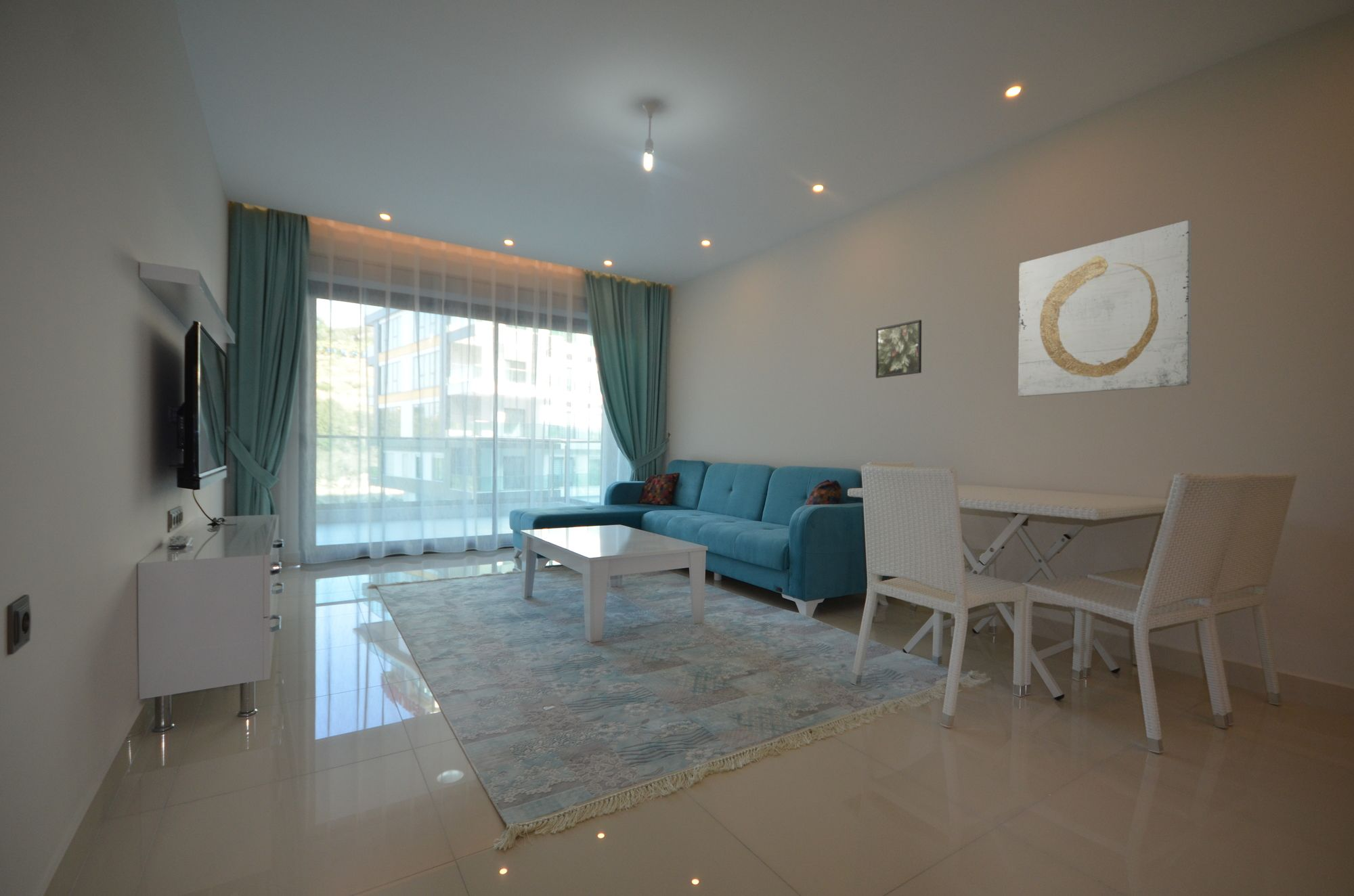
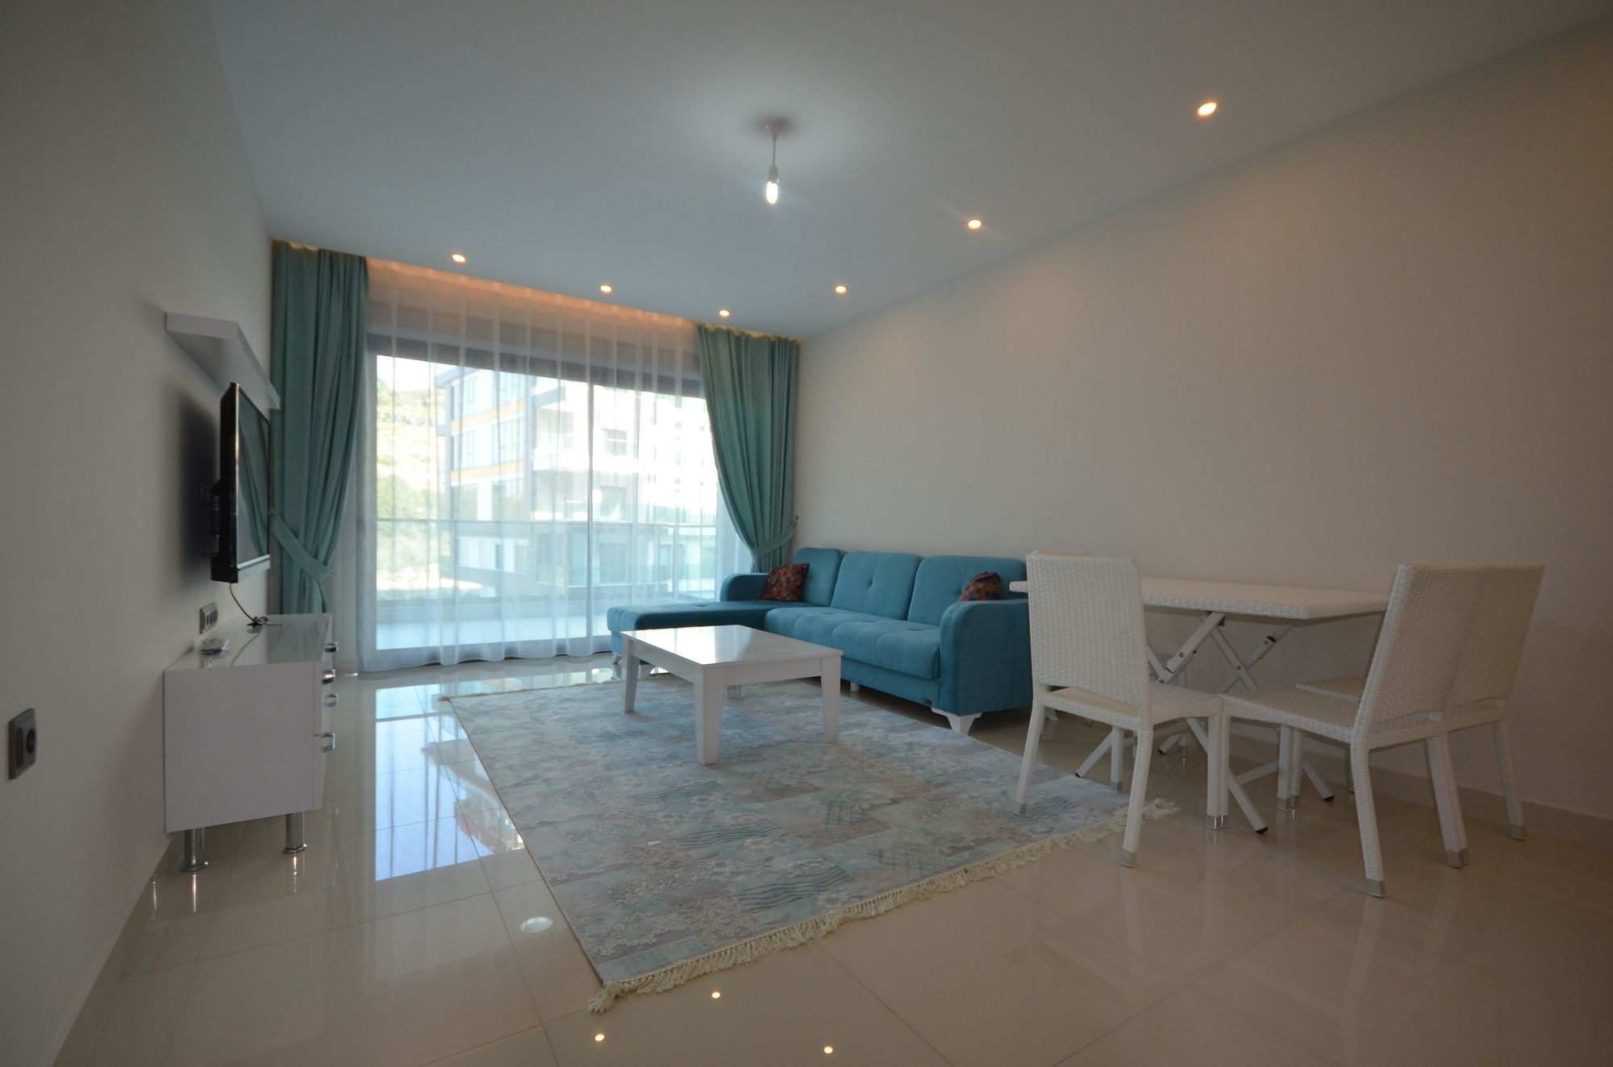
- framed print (898, 350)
- wall art (1096, 317)
